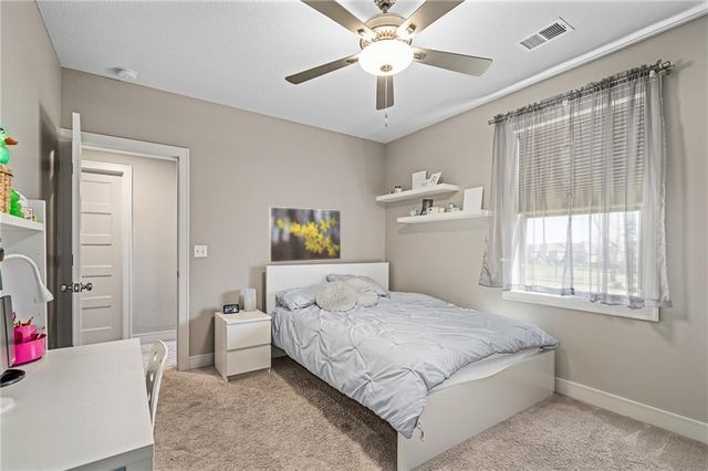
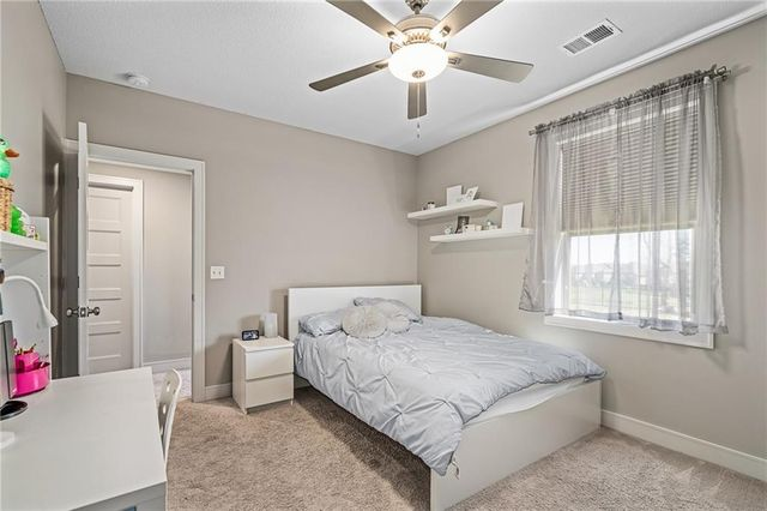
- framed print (306, 234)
